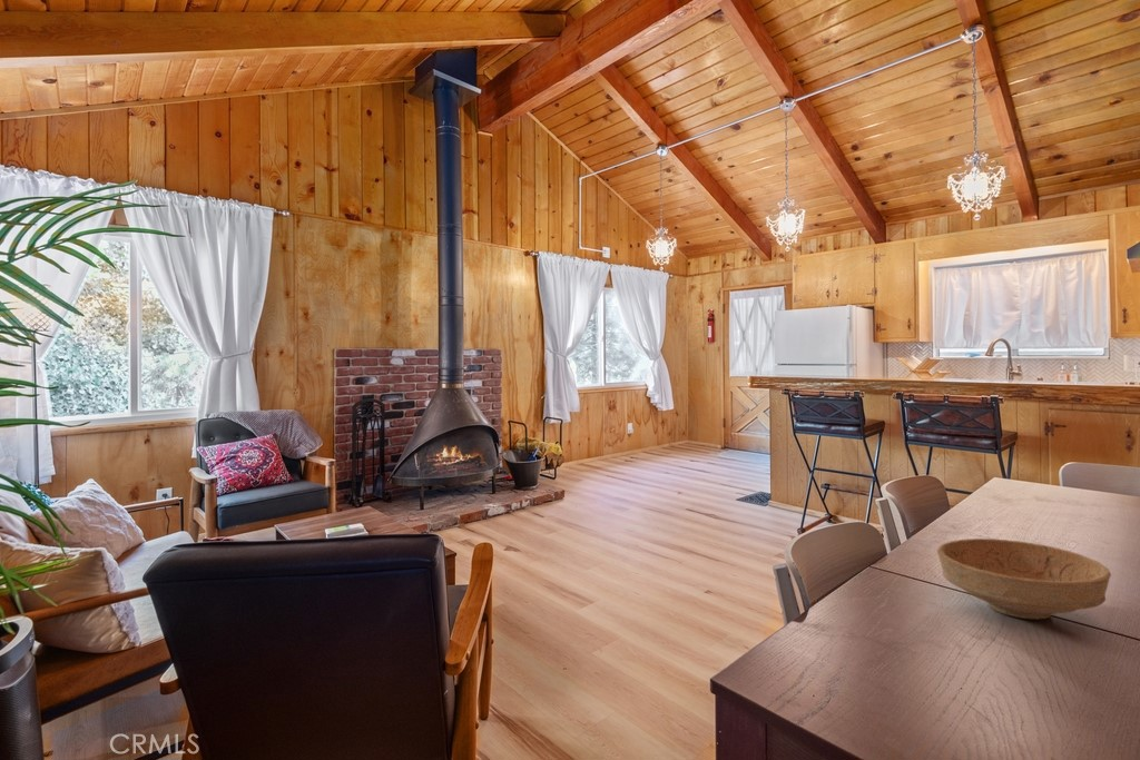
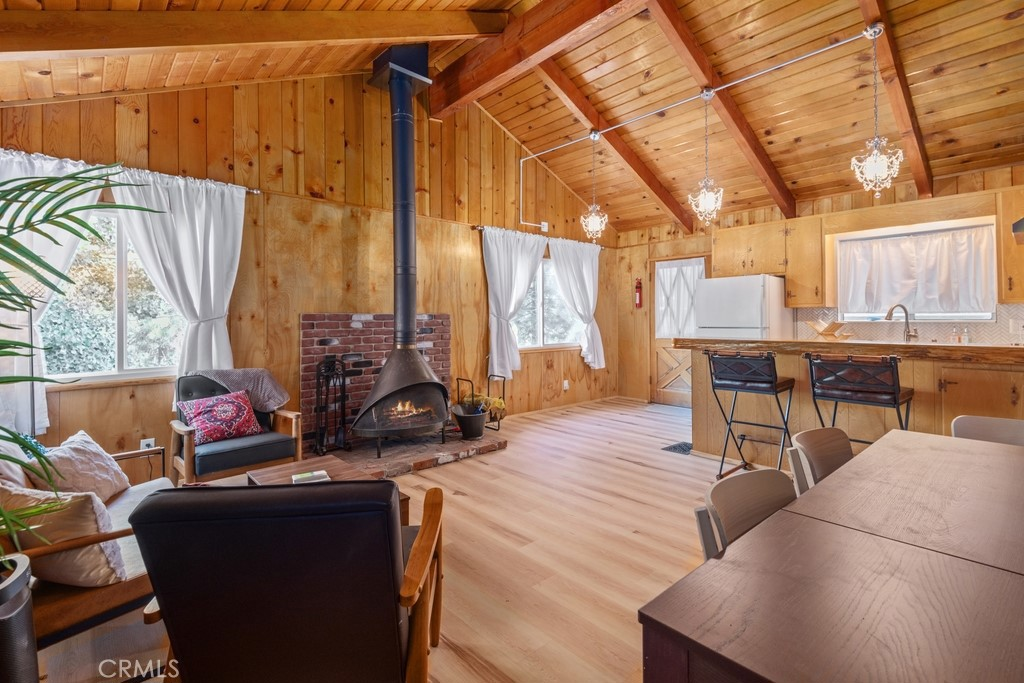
- bowl (1018, 582)
